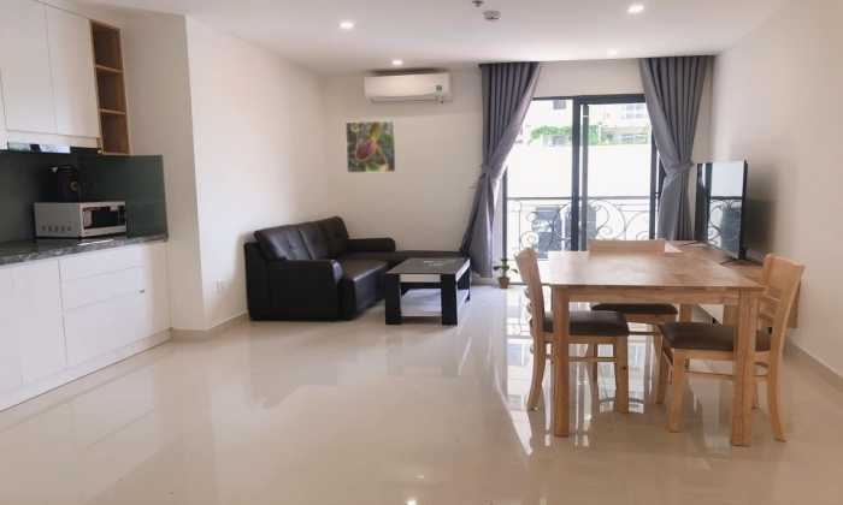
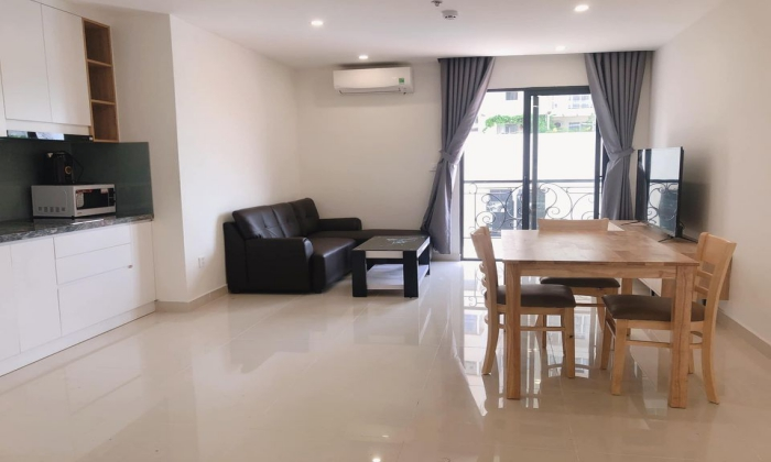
- potted plant (503, 273)
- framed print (370, 147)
